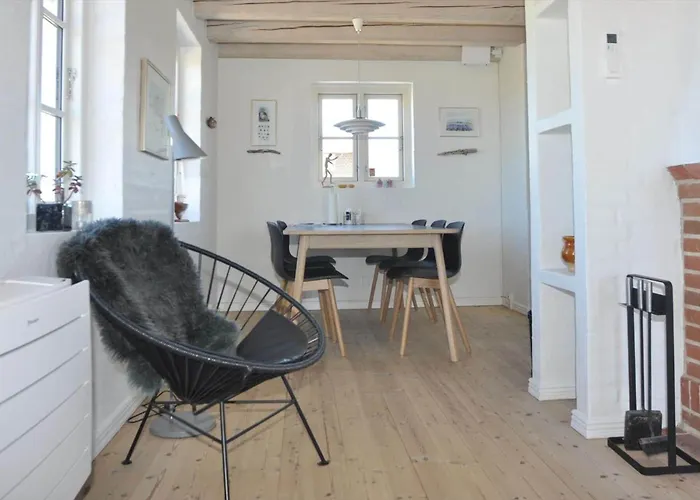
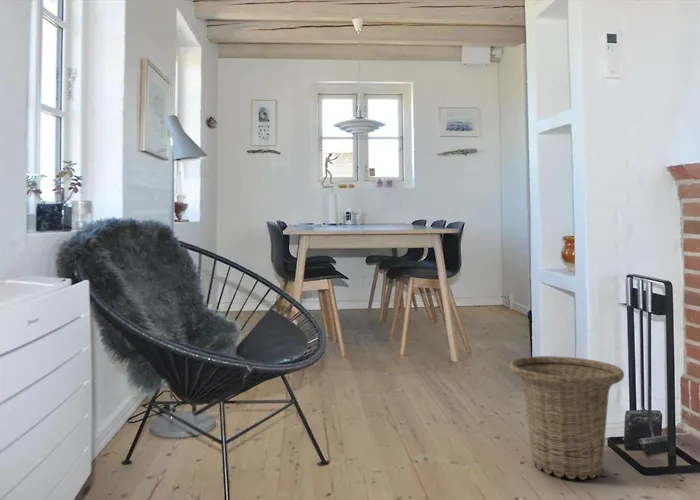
+ basket (565, 415)
